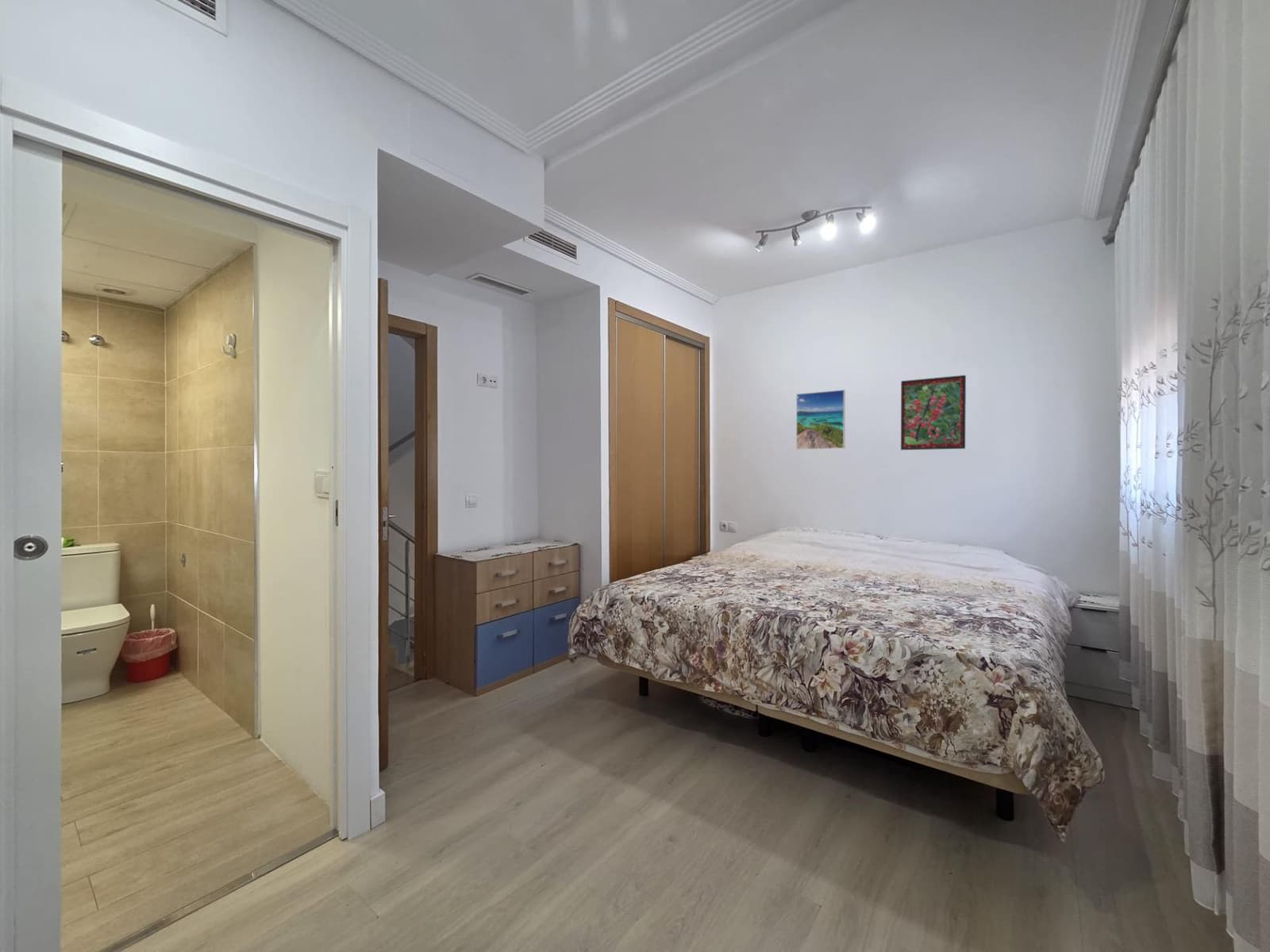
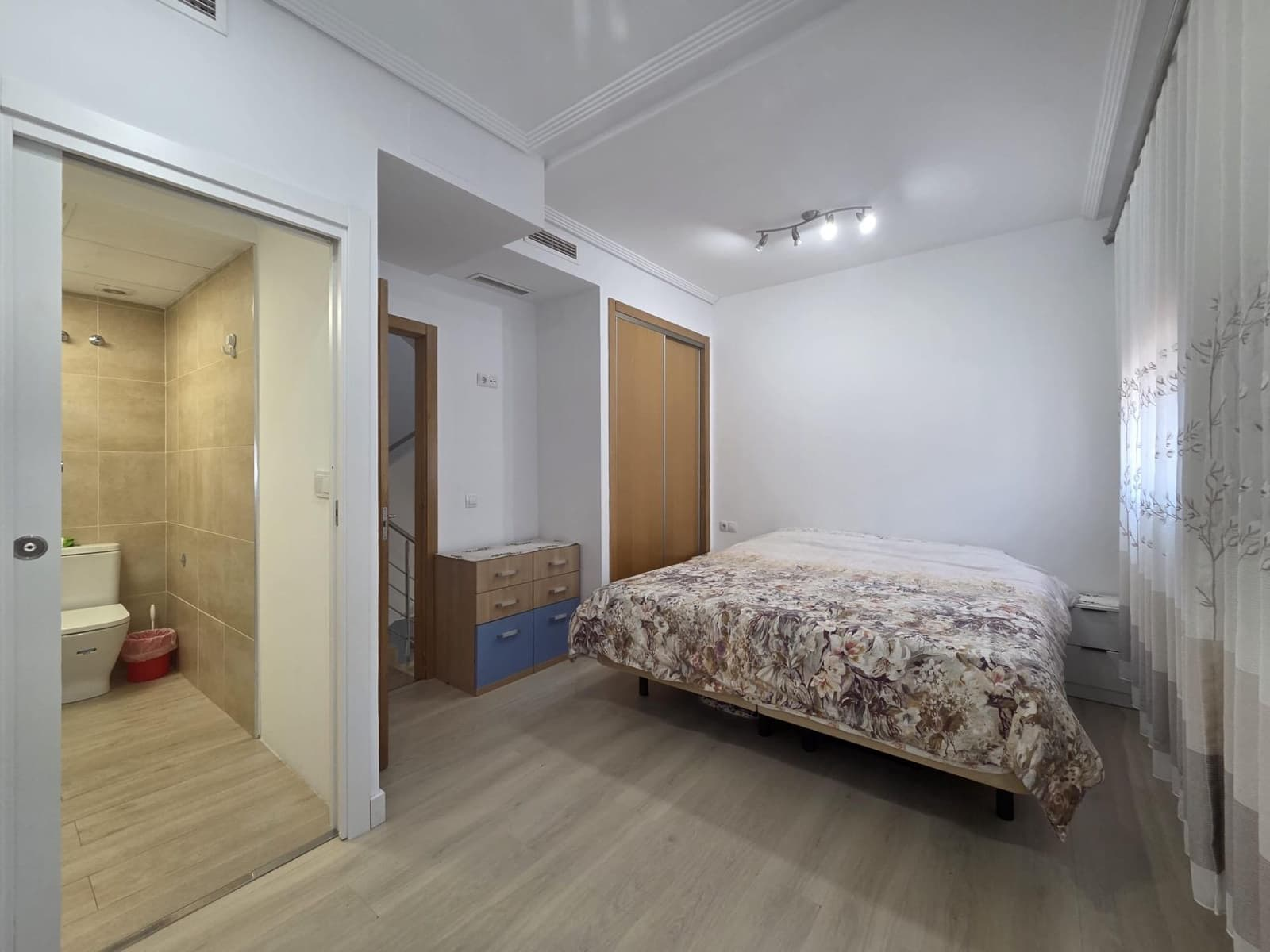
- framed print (820, 420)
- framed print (932, 413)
